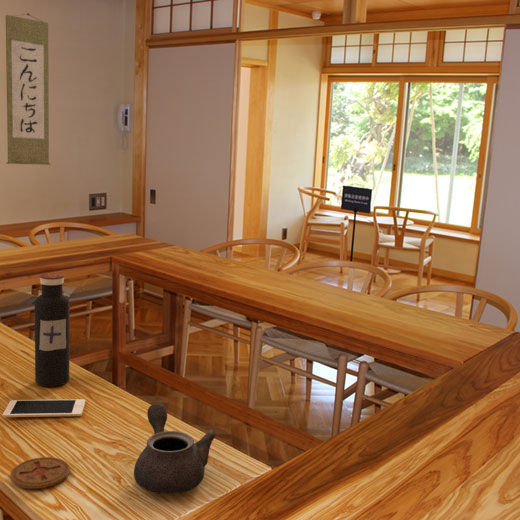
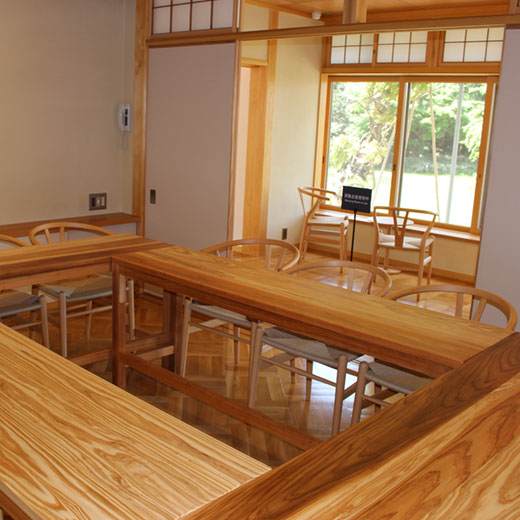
- cell phone (45, 408)
- teapot (170, 445)
- coaster (40, 472)
- wall scroll (28, 90)
- water bottle (52, 328)
